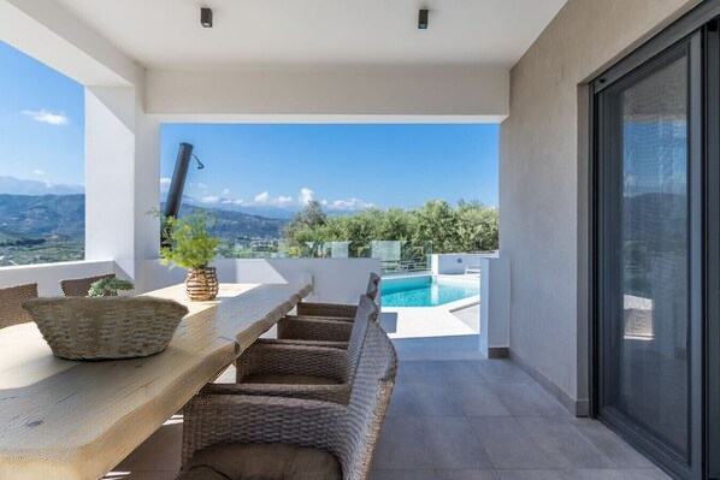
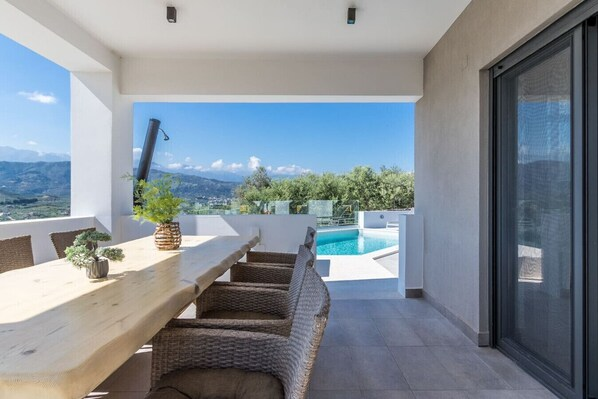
- fruit basket (110, 320)
